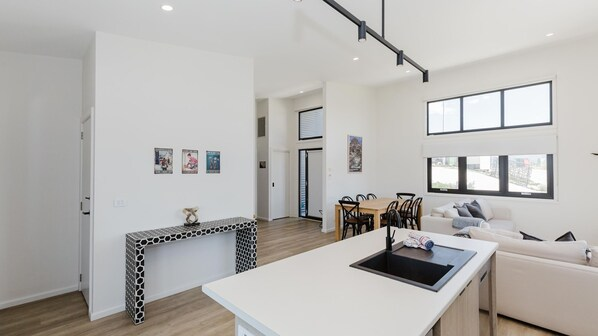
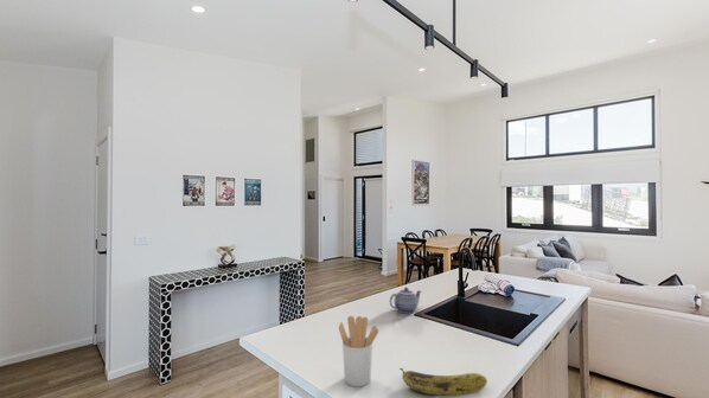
+ utensil holder (357, 347)
+ teapot (405, 298)
+ fruit (442, 377)
